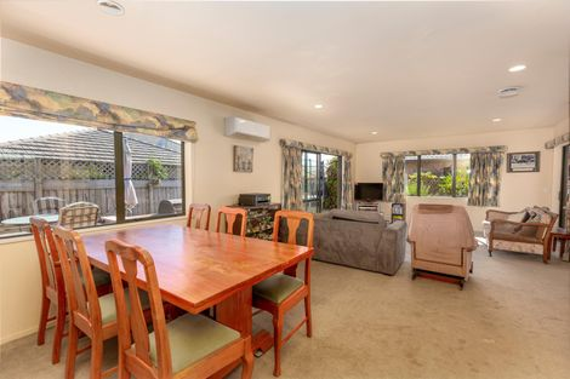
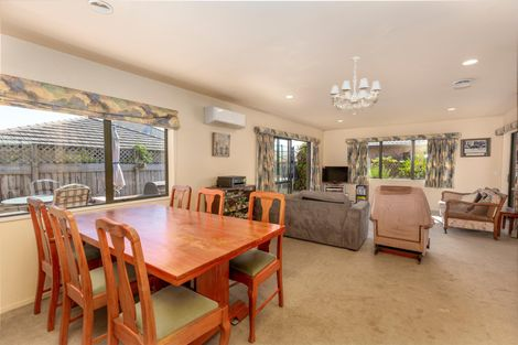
+ chandelier (354, 87)
